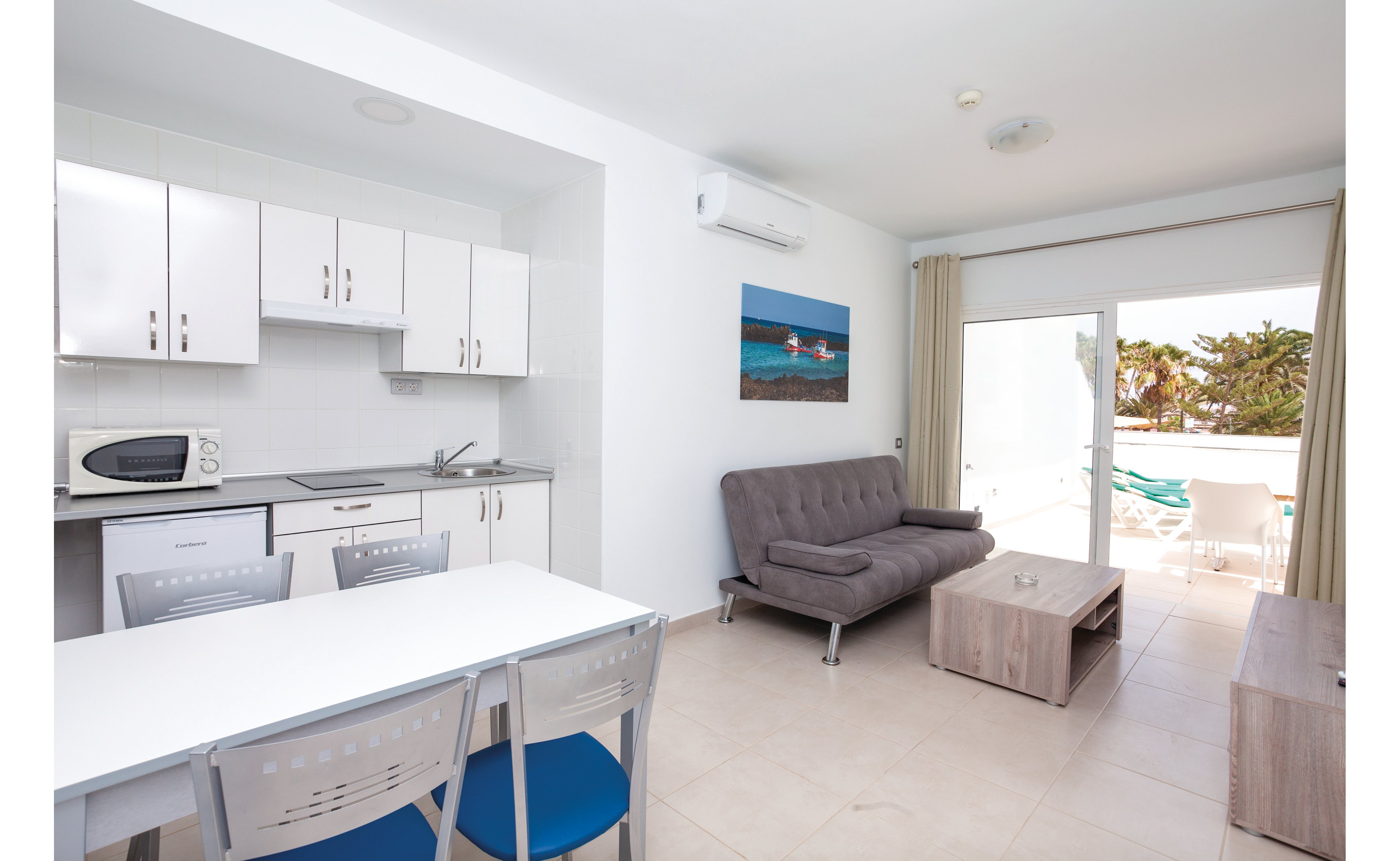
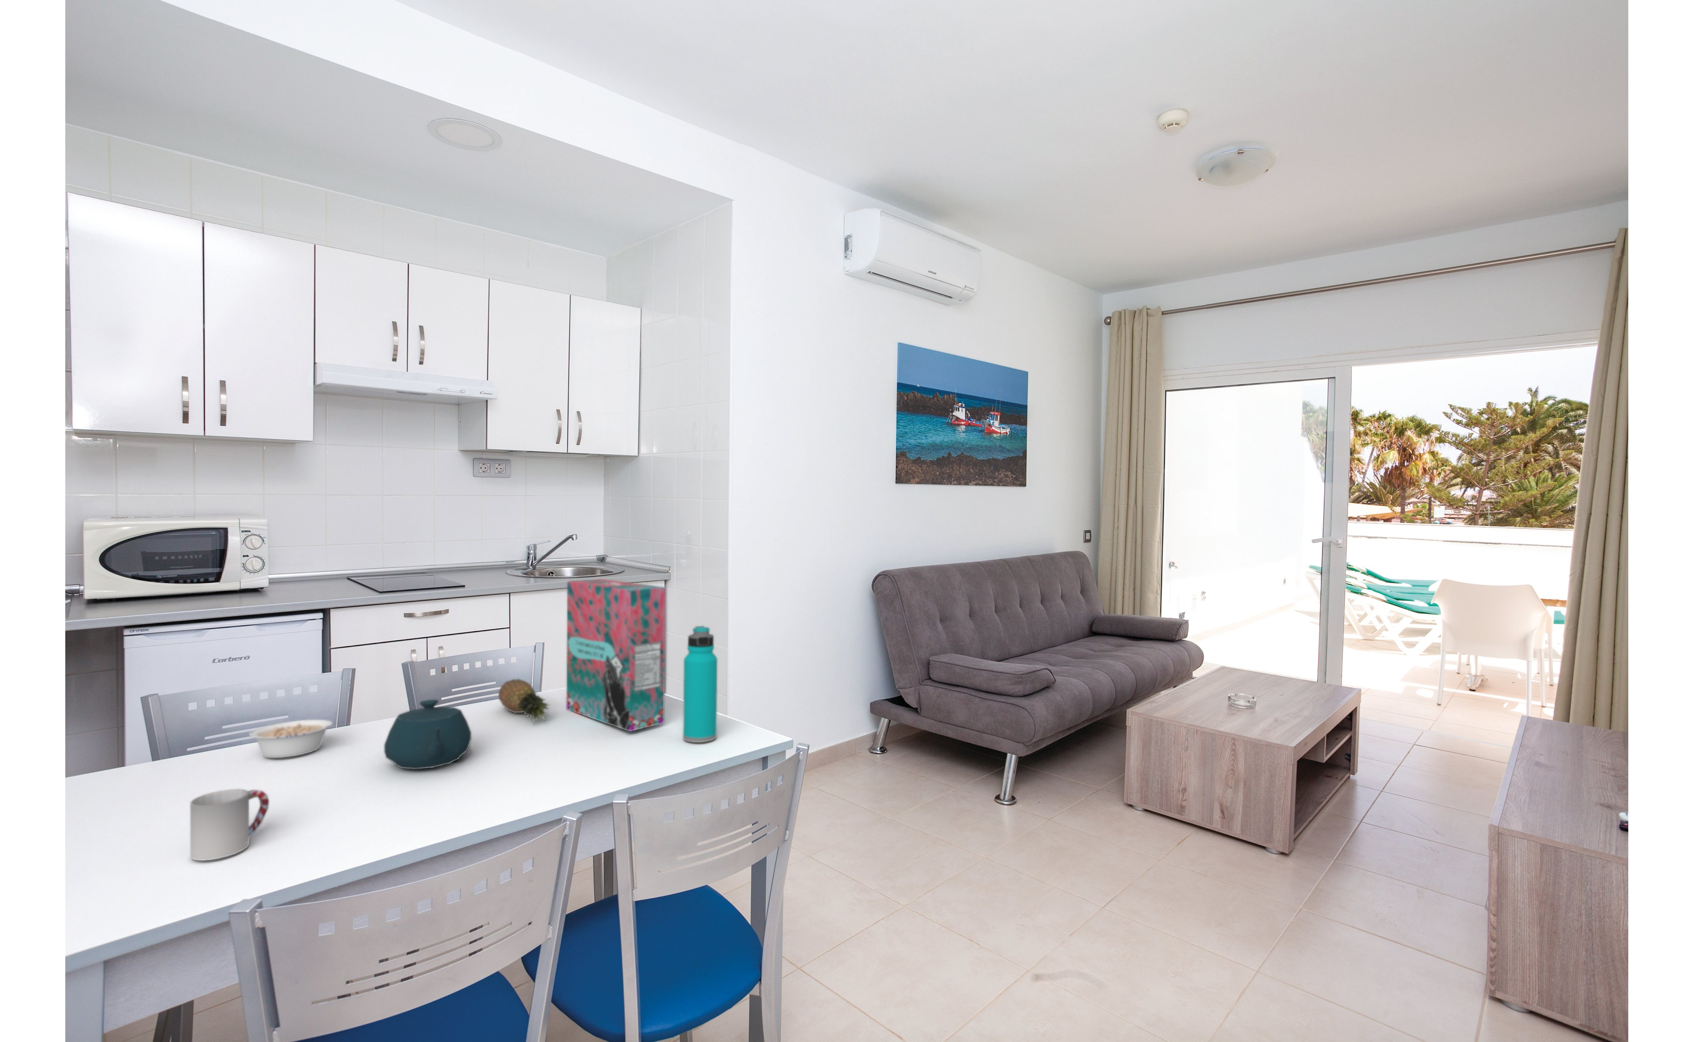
+ legume (295, 737)
+ water bottle (701, 683)
+ fruit (524, 700)
+ cereal box (615, 650)
+ cup (231, 819)
+ teapot (430, 732)
